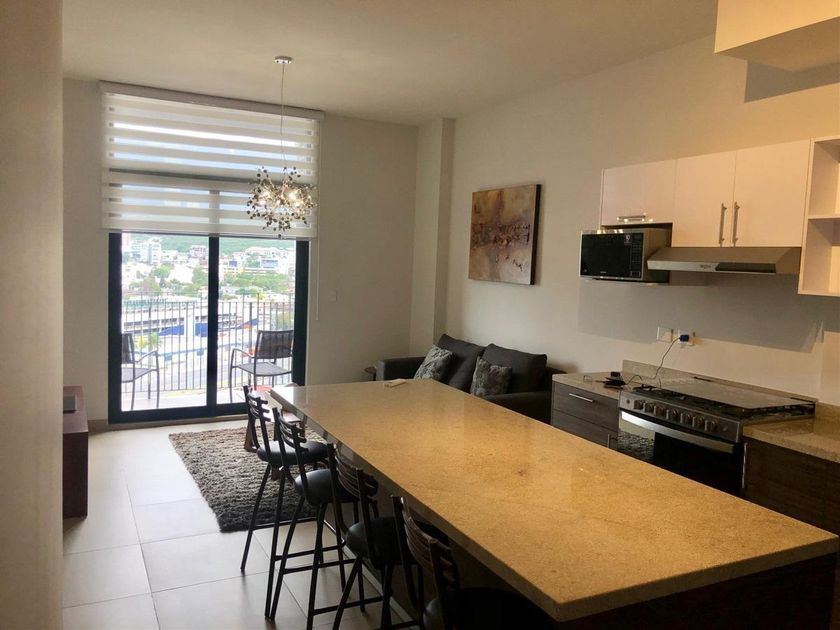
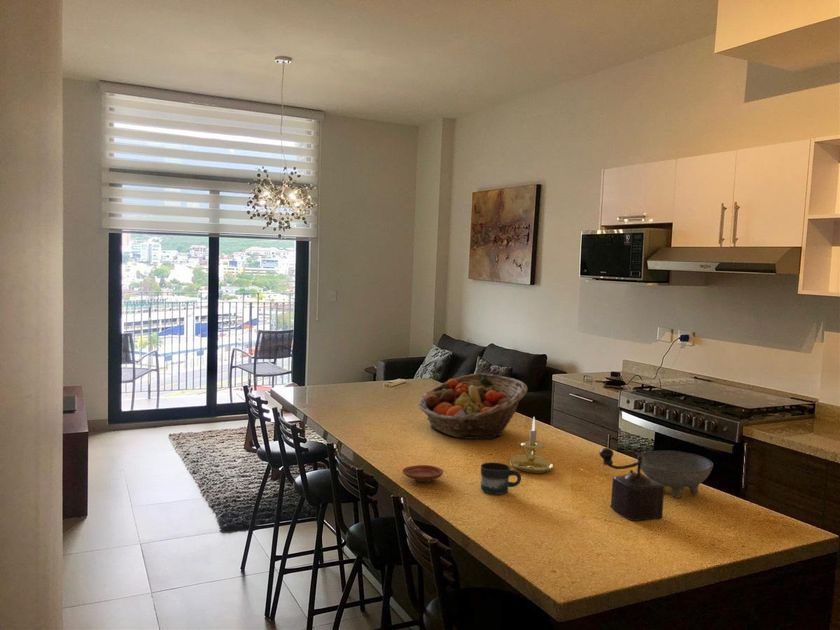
+ mug (498, 478)
+ bowl (673, 474)
+ candle holder (530, 441)
+ fruit basket (471, 404)
+ pepper mill (629, 482)
+ plate (422, 474)
